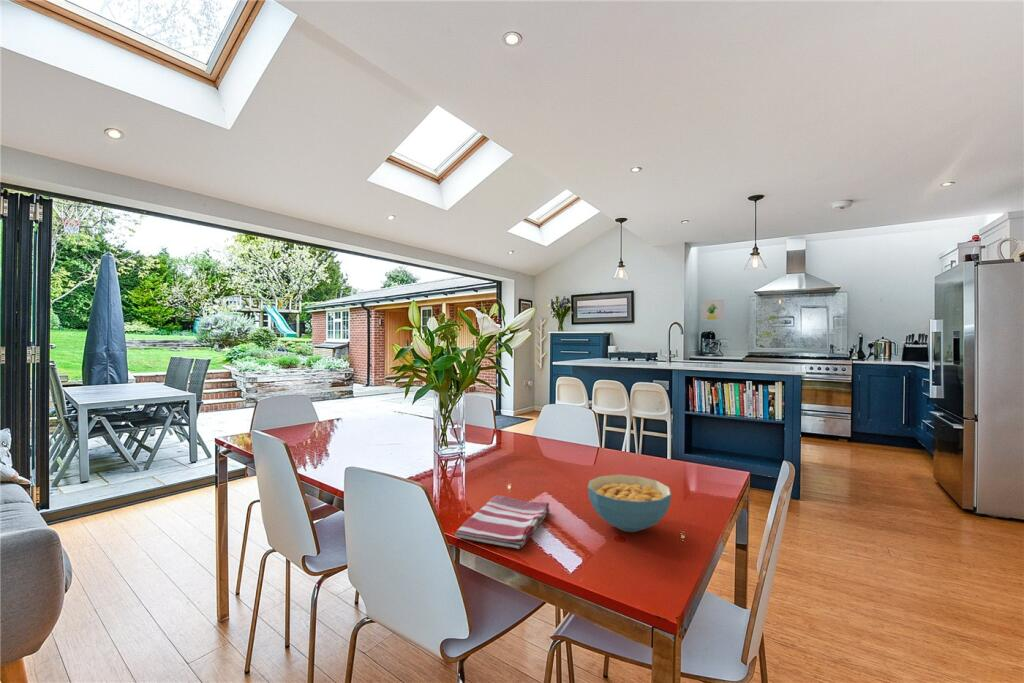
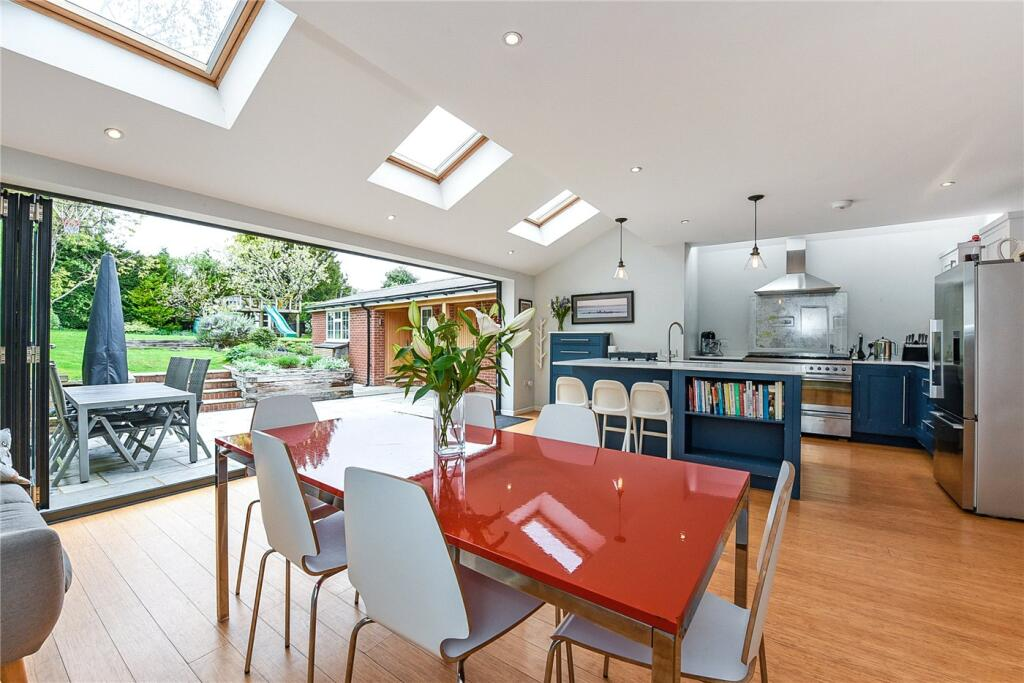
- wall art (712, 310)
- cereal bowl (628, 506)
- dish towel (505, 518)
